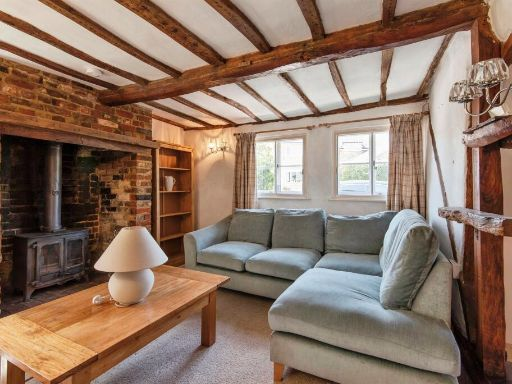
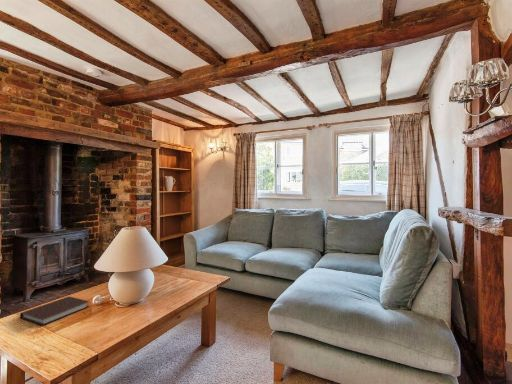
+ notebook (56, 309)
